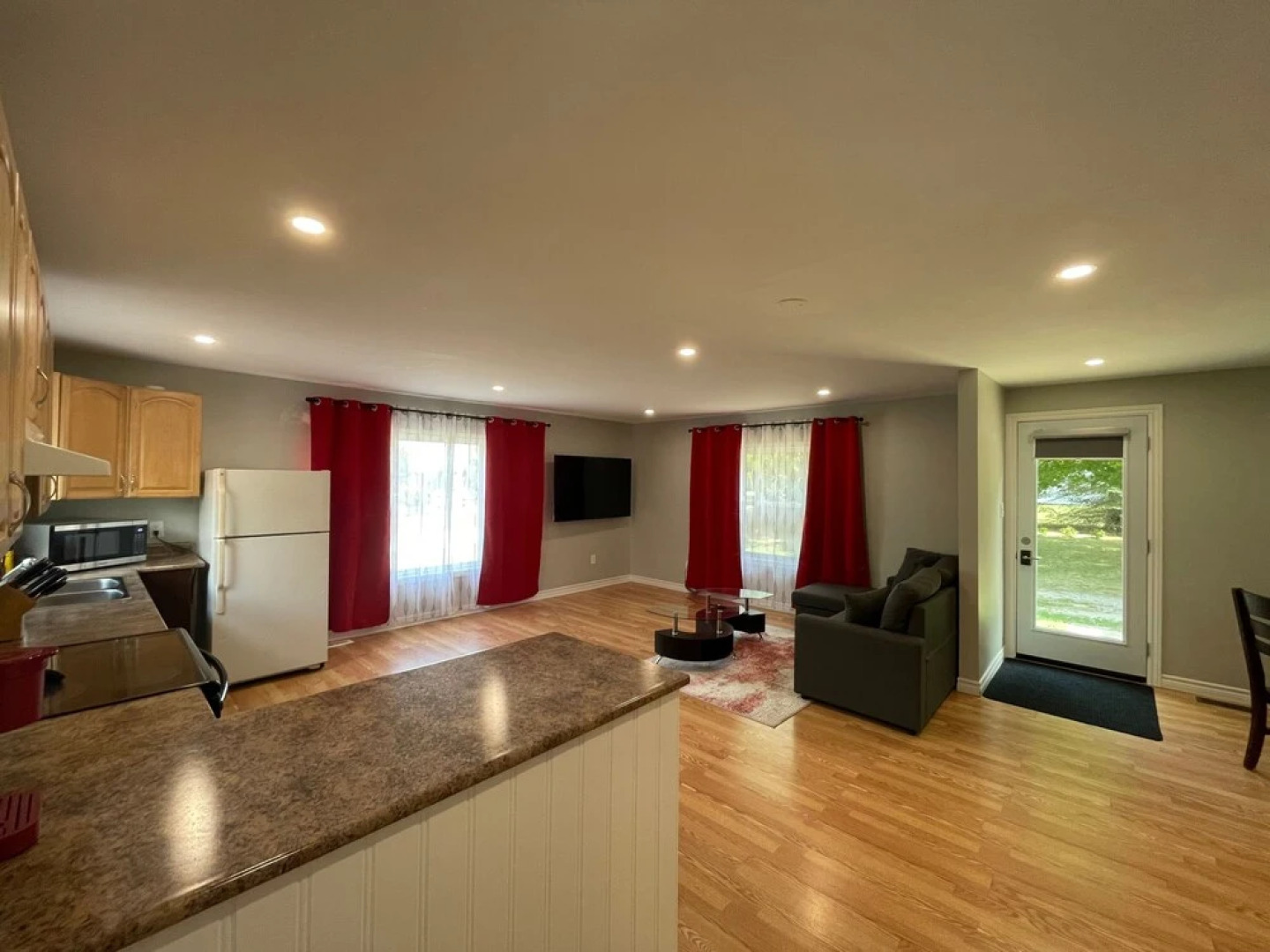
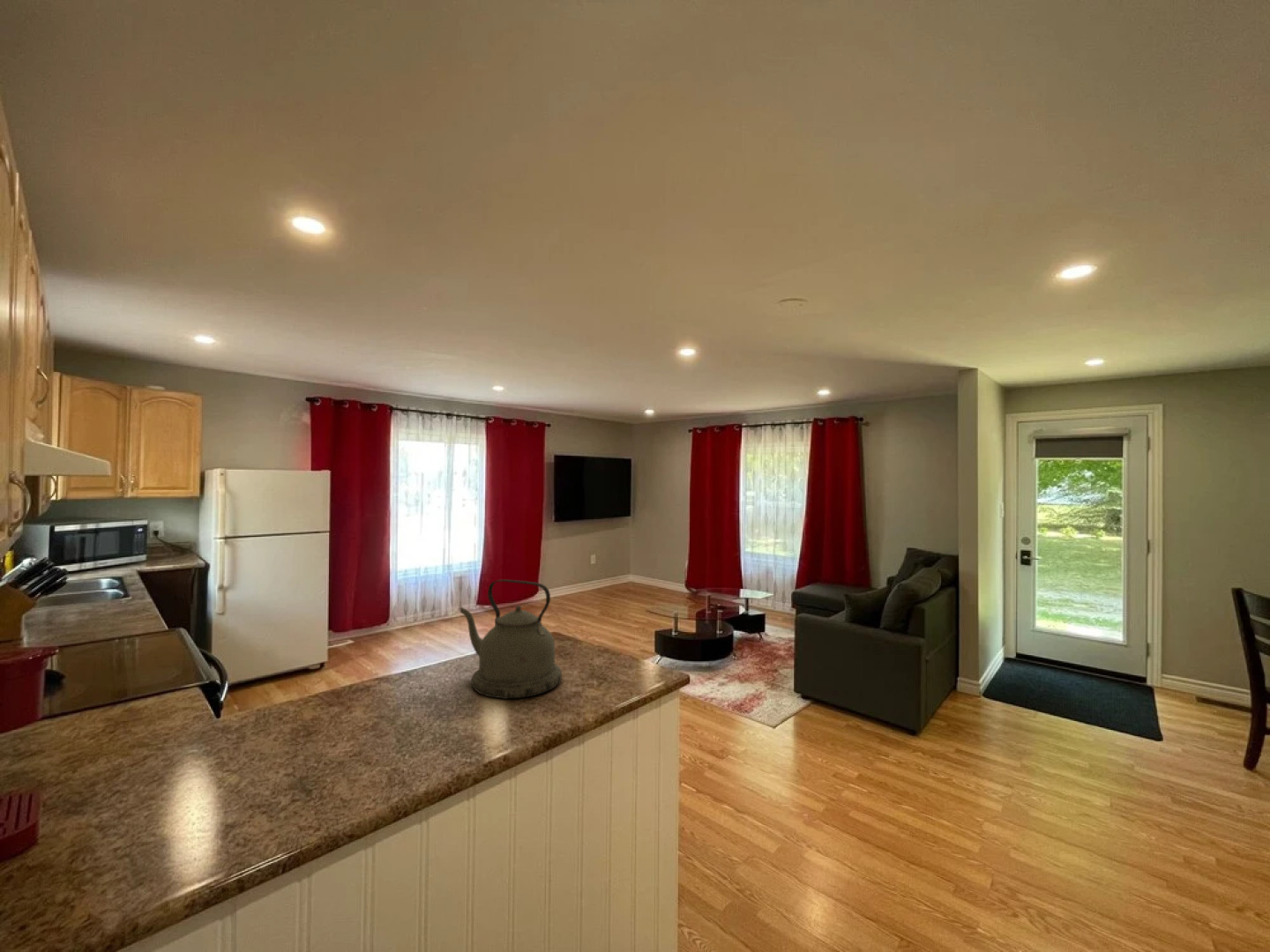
+ kettle (512, 631)
